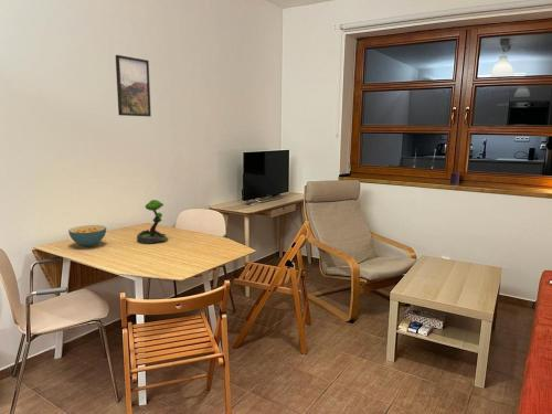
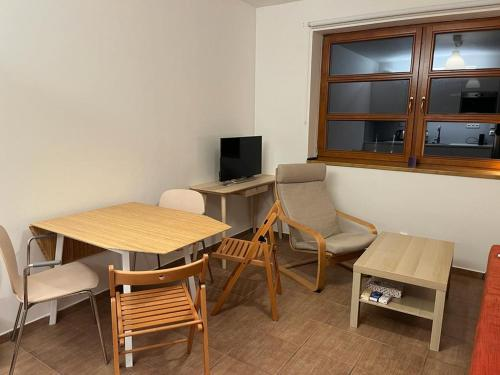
- plant (152, 220)
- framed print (134, 87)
- cereal bowl (87, 236)
